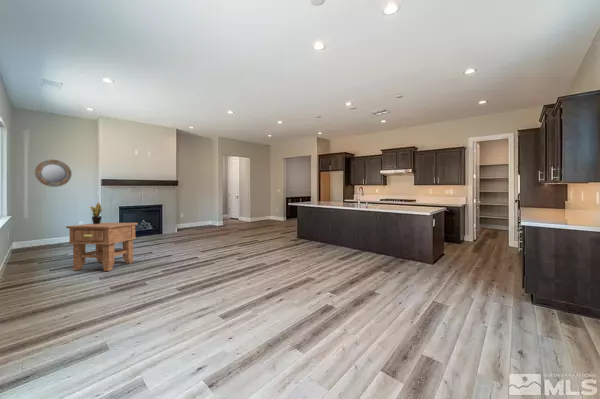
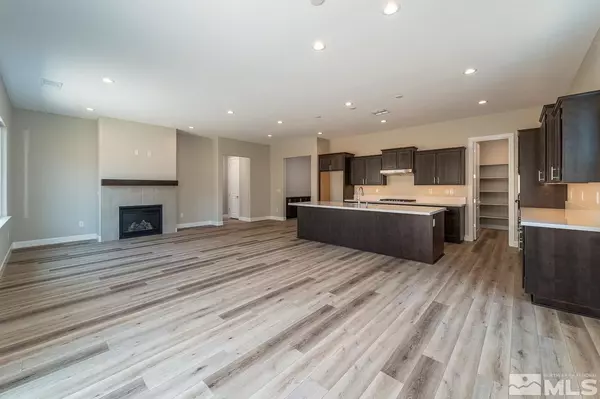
- home mirror (53, 173)
- potted plant (95, 212)
- side table (104, 245)
